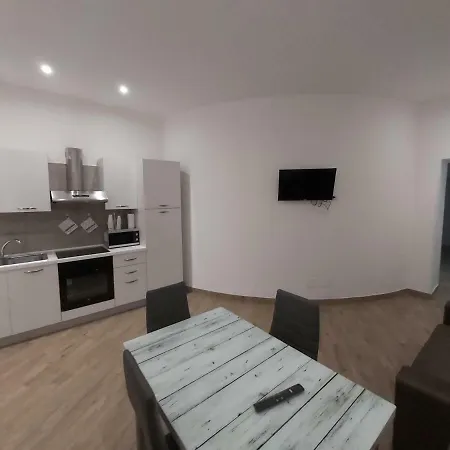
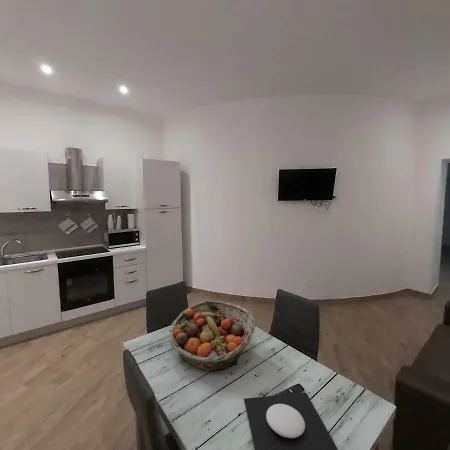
+ fruit basket (211, 332)
+ plate (285, 417)
